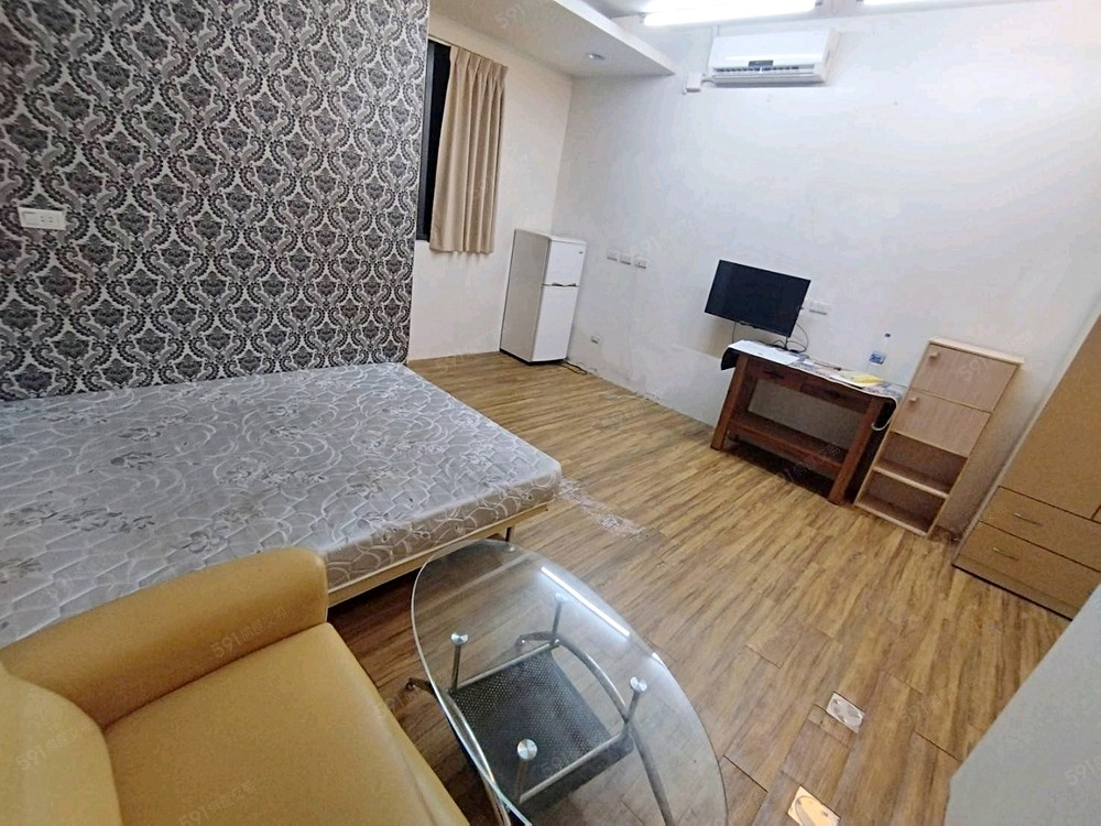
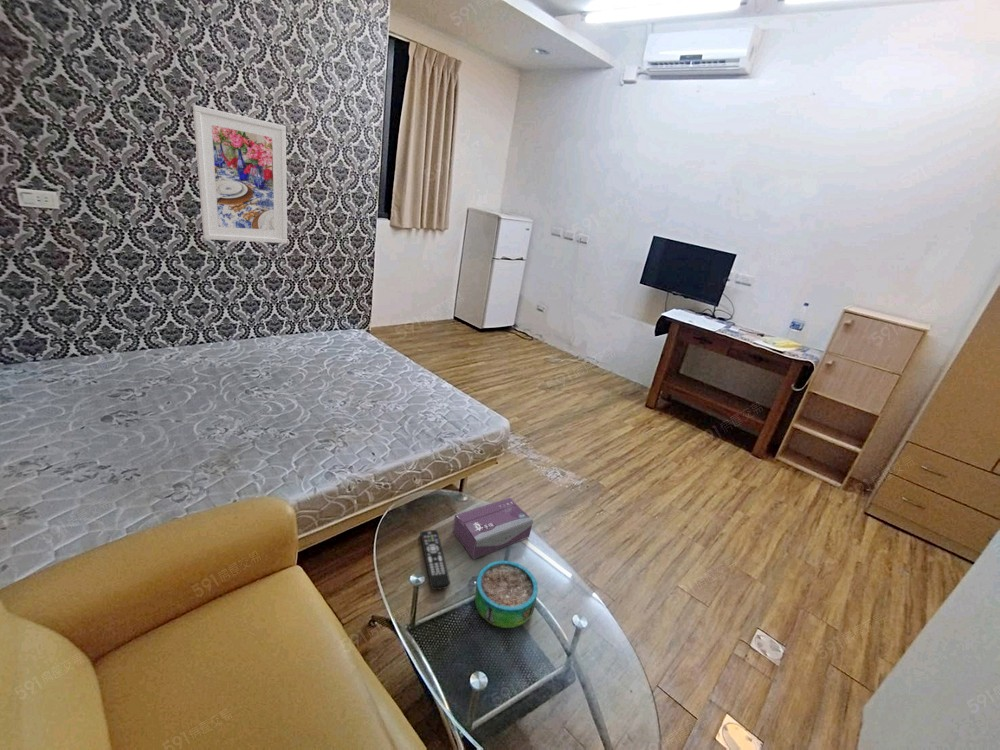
+ remote control (434, 558)
+ tissue box (492, 525)
+ decorative bowl (505, 594)
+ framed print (245, 181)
